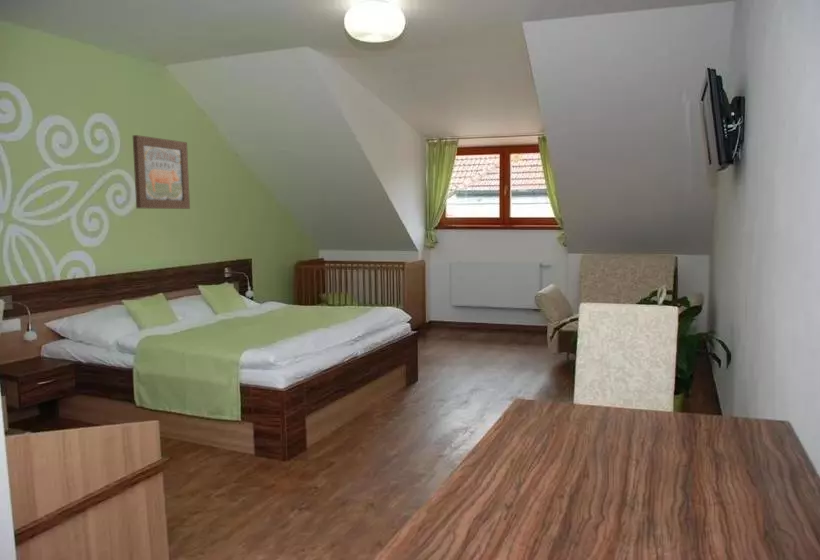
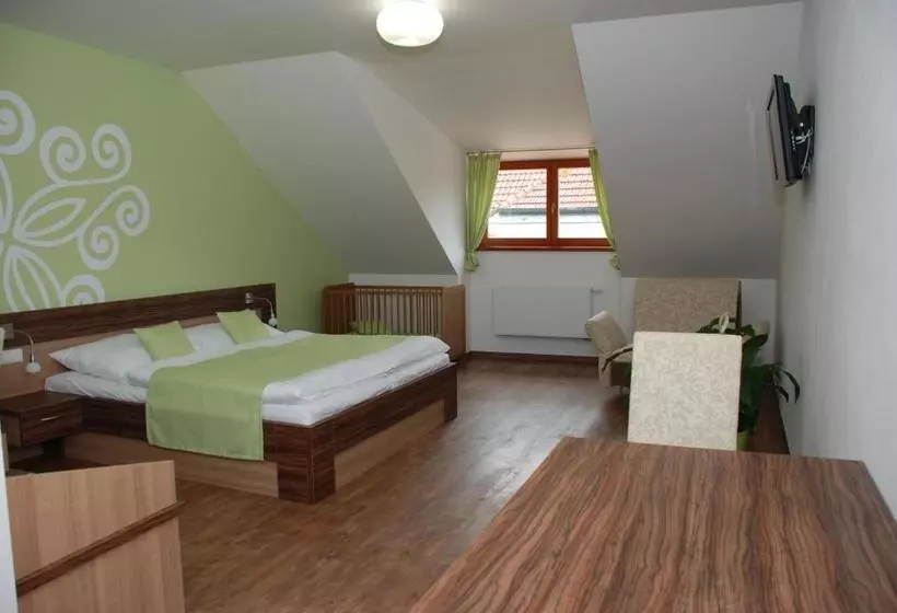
- wall art (162, 173)
